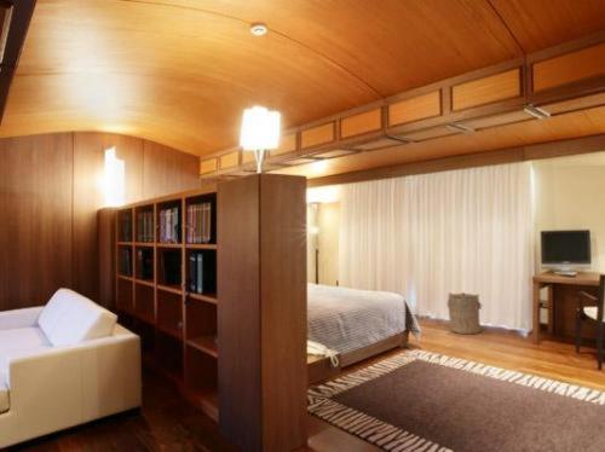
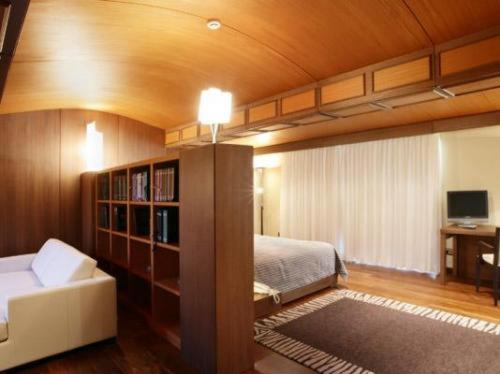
- laundry hamper (462, 311)
